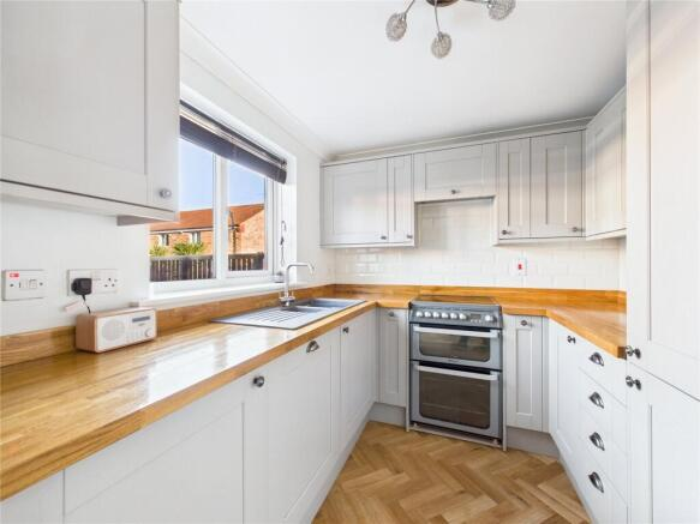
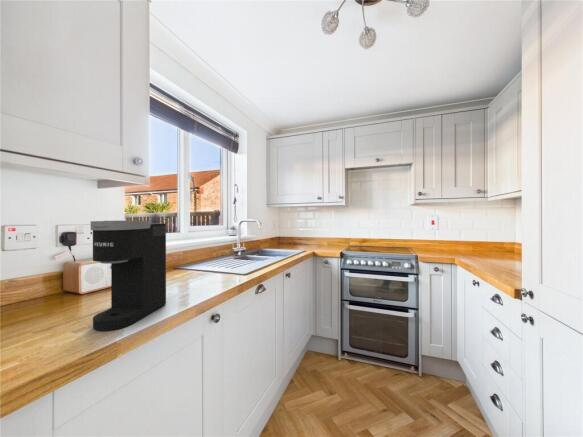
+ coffee maker (133, 267)
